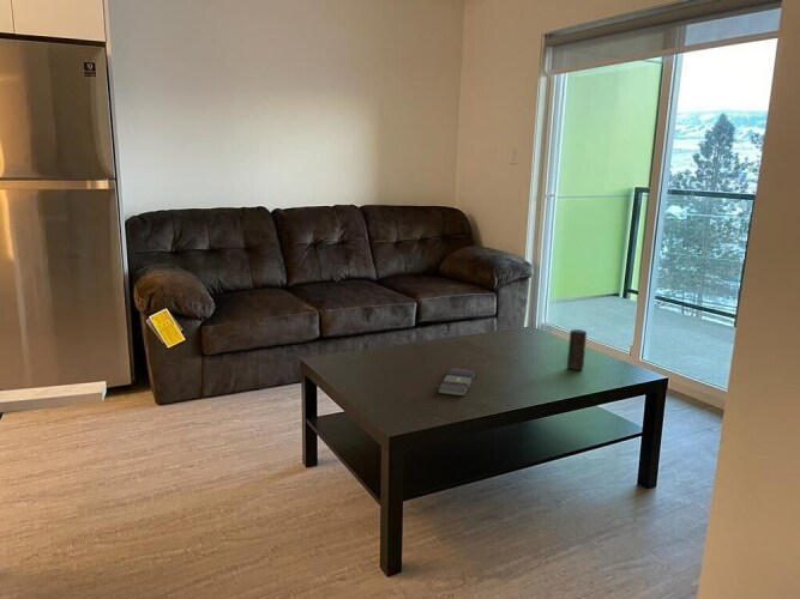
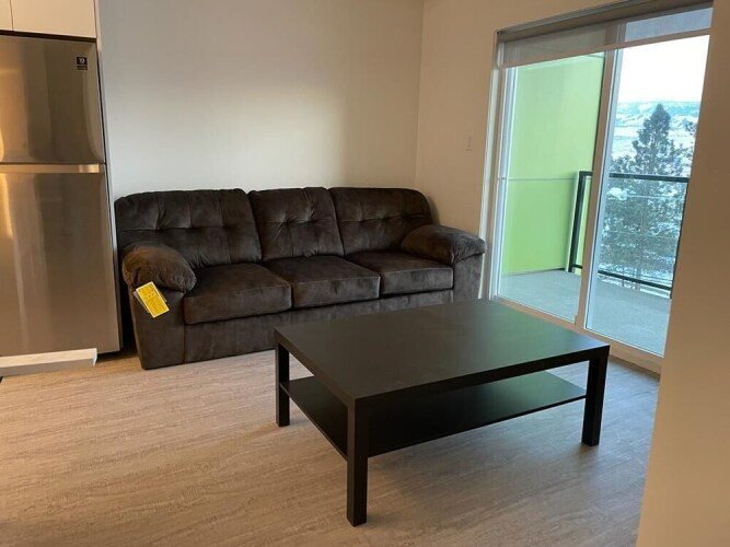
- candle (576, 349)
- book set (457, 381)
